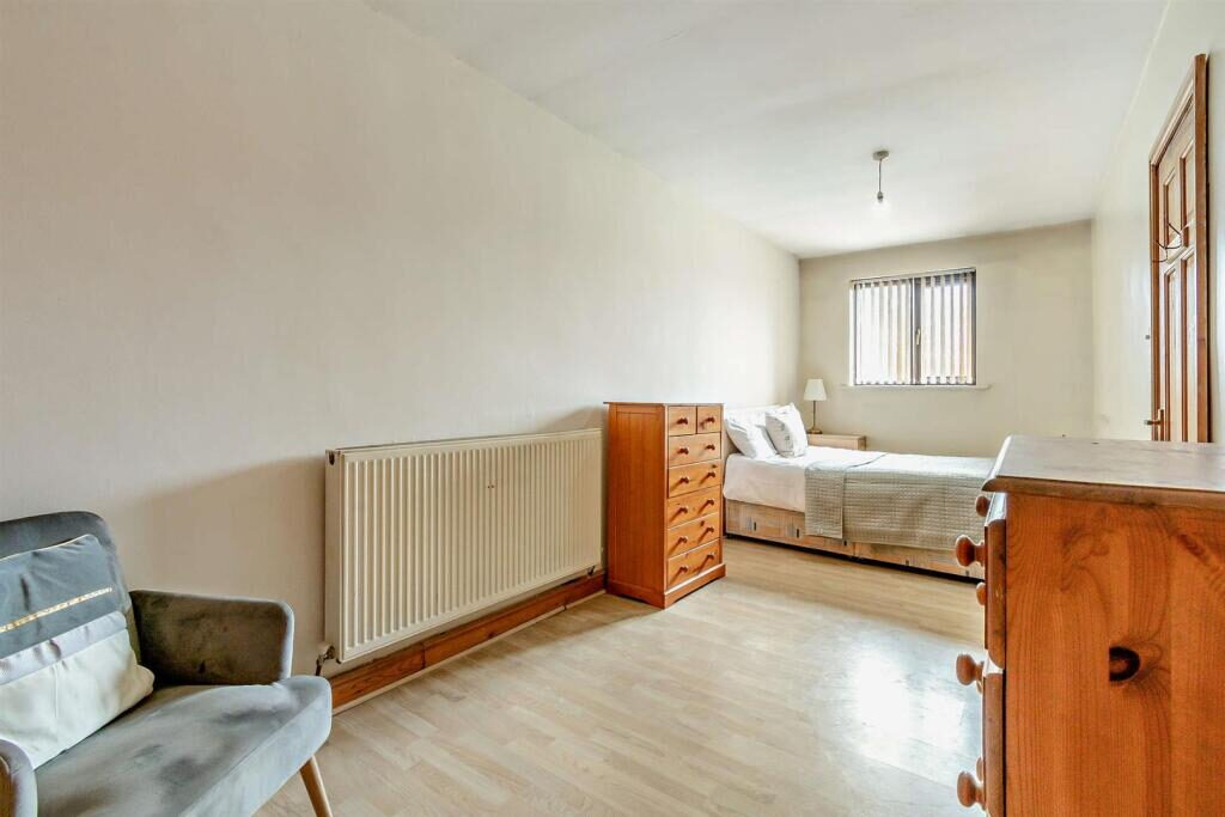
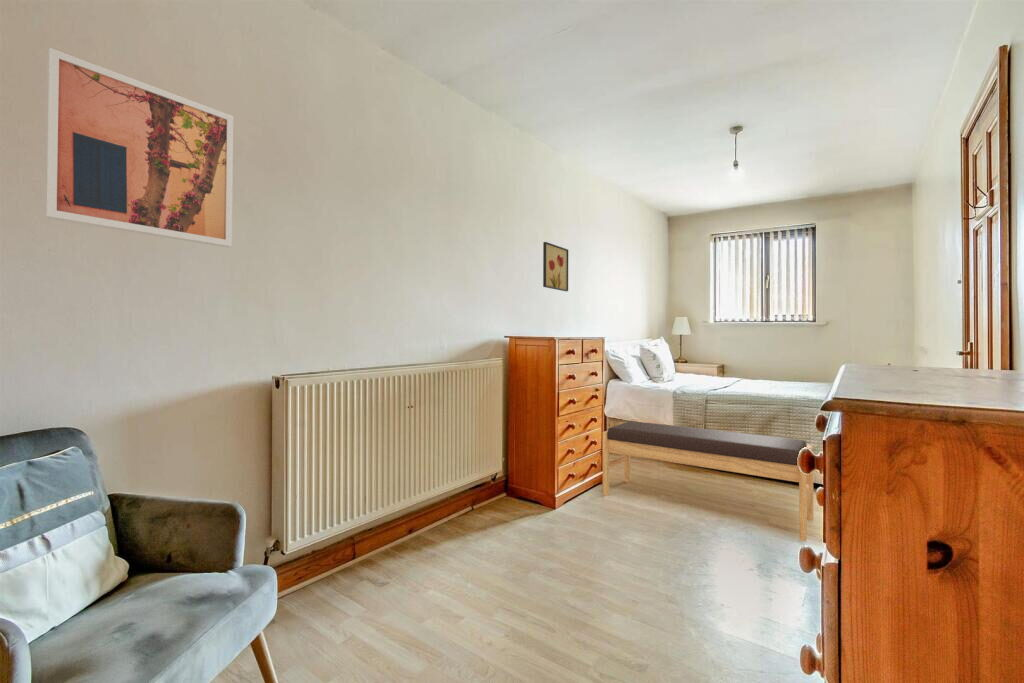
+ wall art (150, 160)
+ wall art (555, 267)
+ bench (700, 466)
